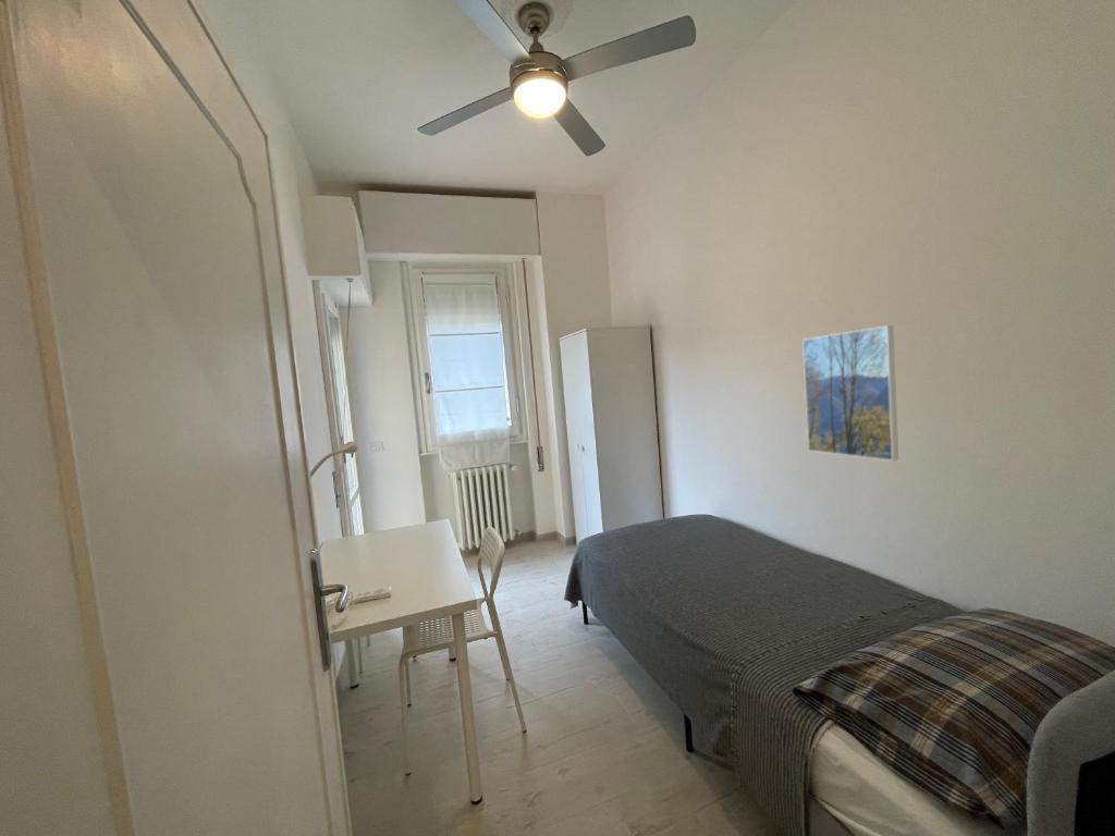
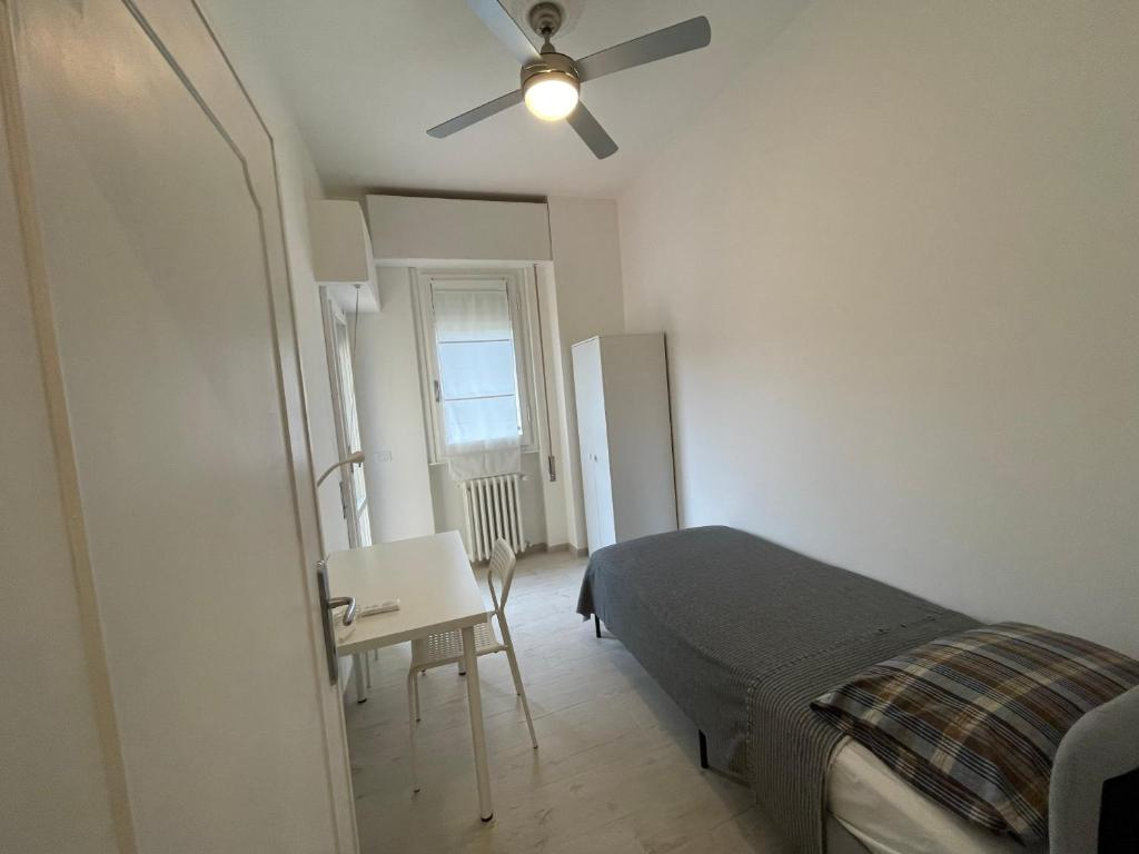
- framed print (846, 394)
